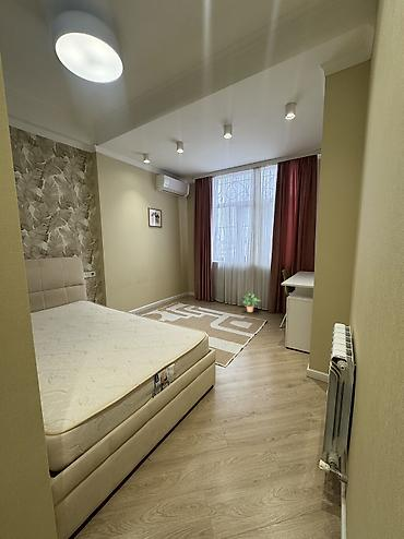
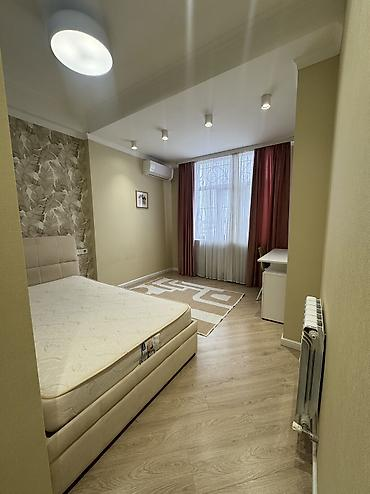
- potted plant (251, 301)
